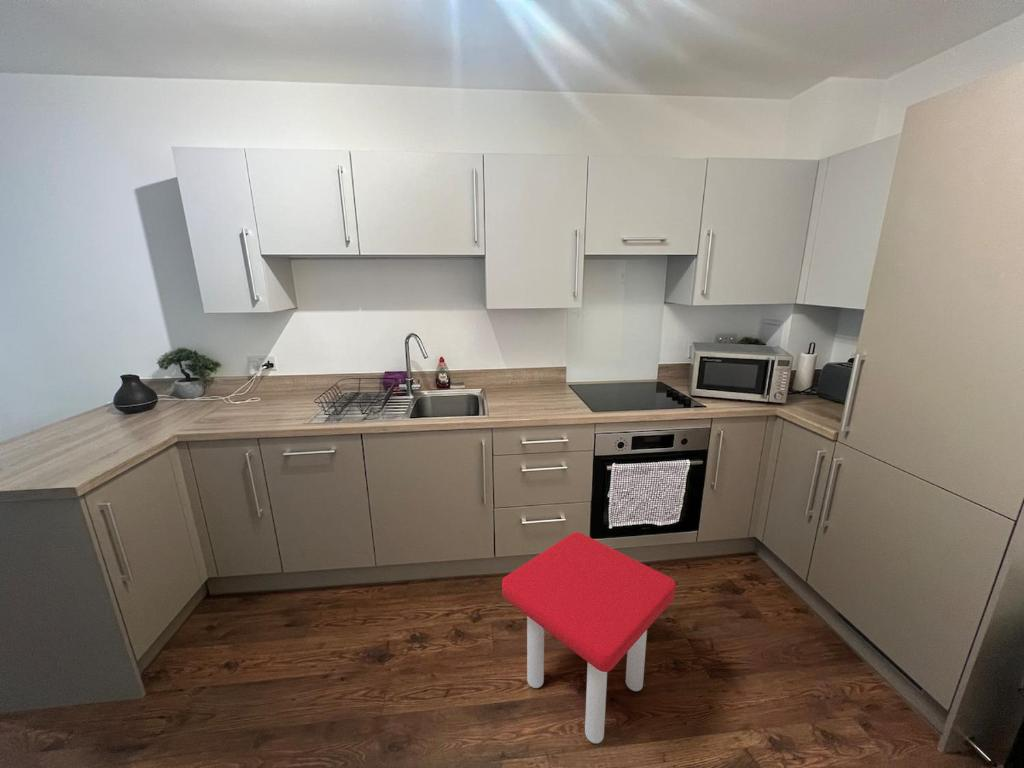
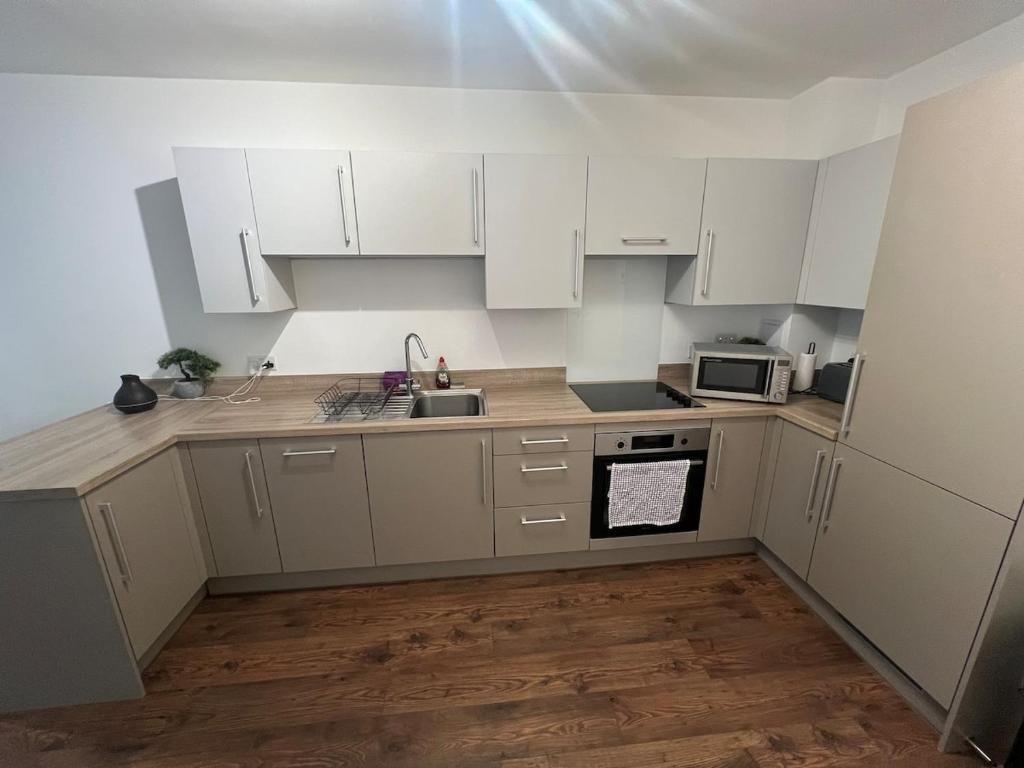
- stool (586, 632)
